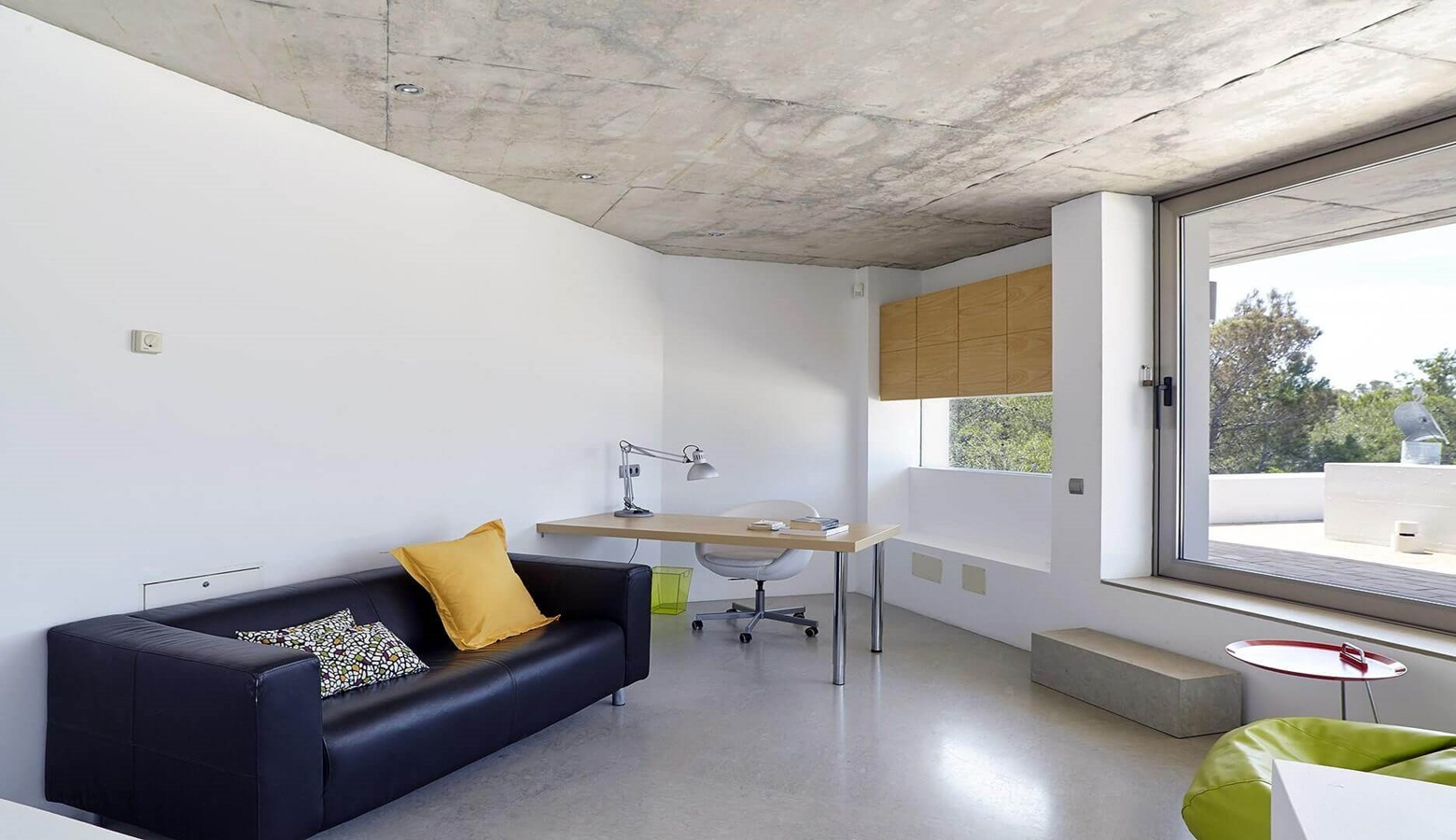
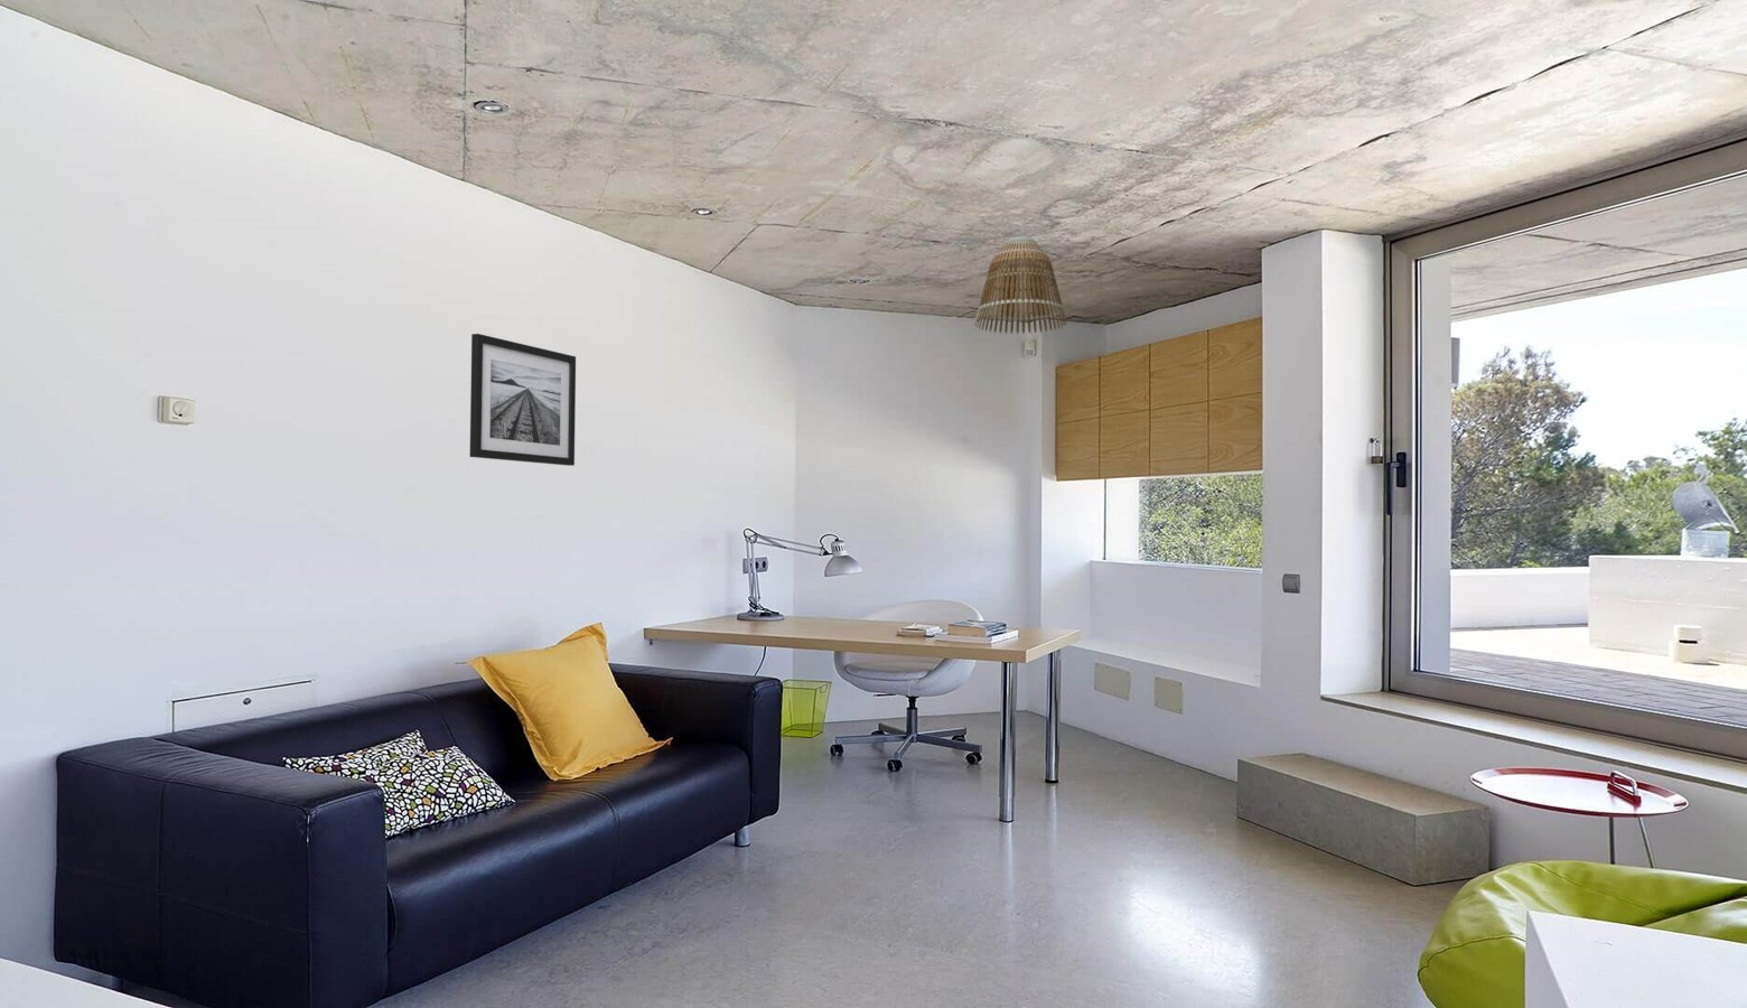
+ lamp shade (1019, 282)
+ wall art (526, 403)
